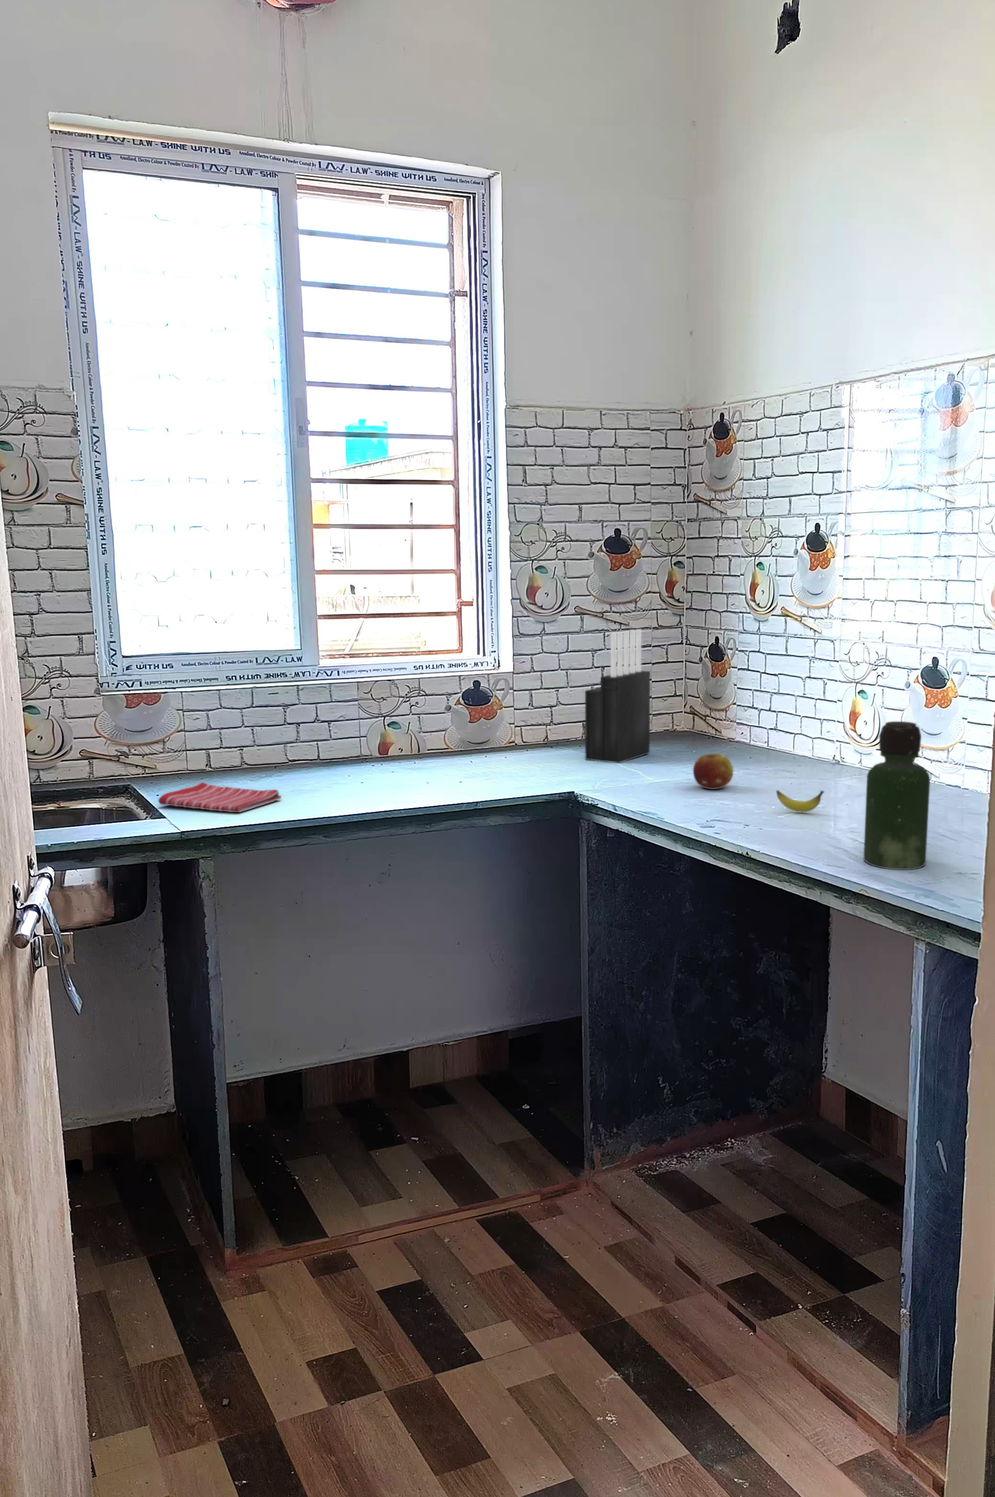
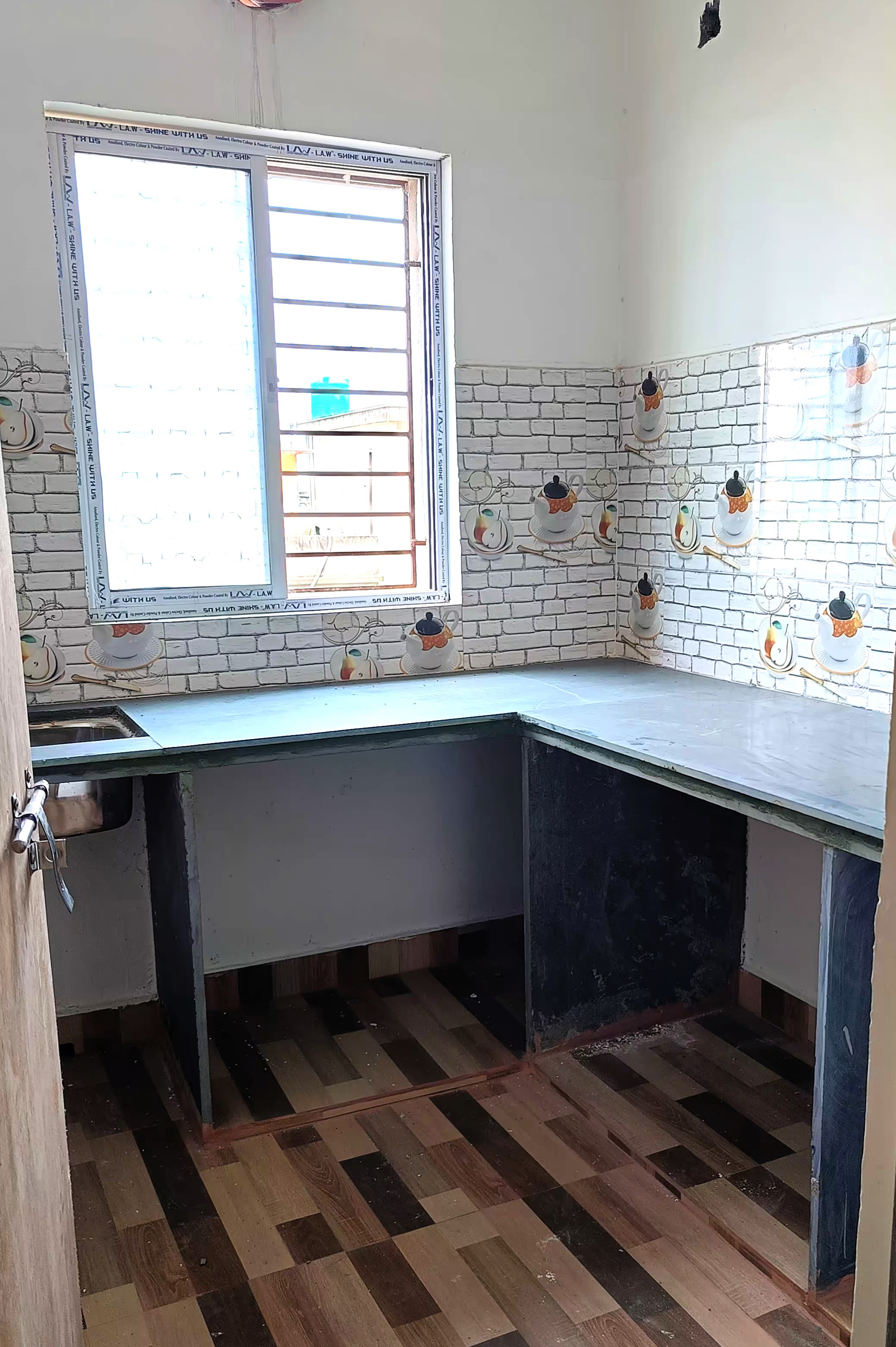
- banana (800, 801)
- bottle (897, 795)
- knife block (614, 695)
- dish towel (219, 797)
- fruit (713, 771)
